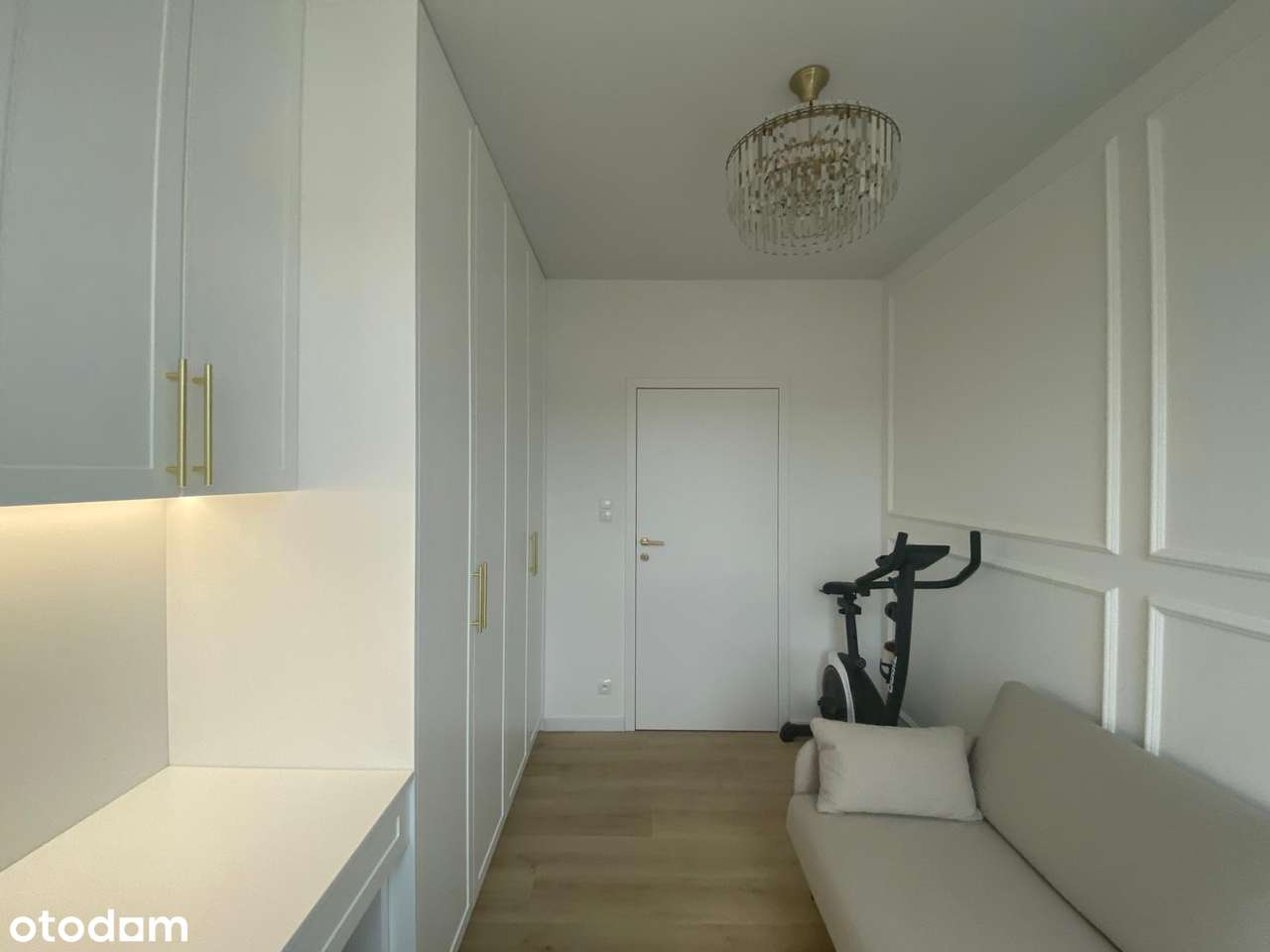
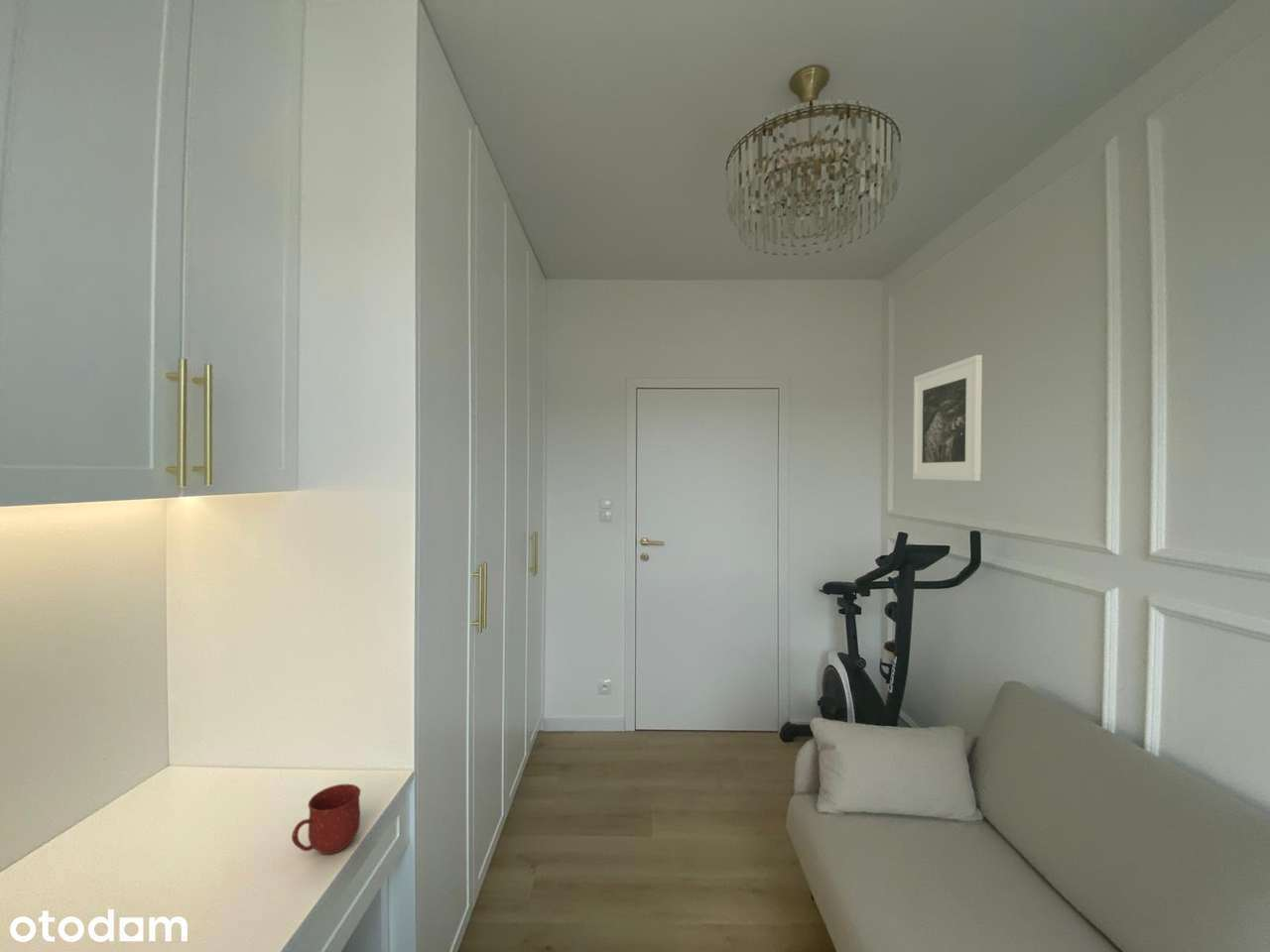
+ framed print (944, 423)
+ mug (325, 825)
